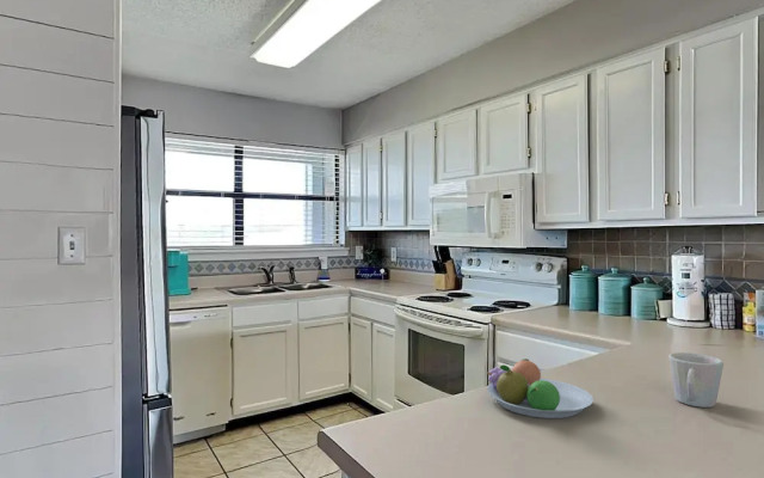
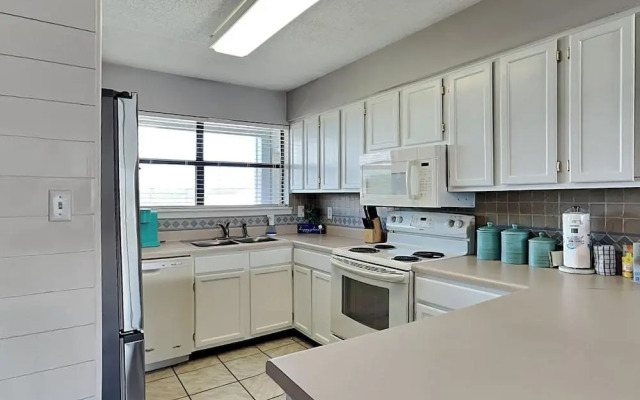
- fruit bowl (536, 384)
- mug (694, 381)
